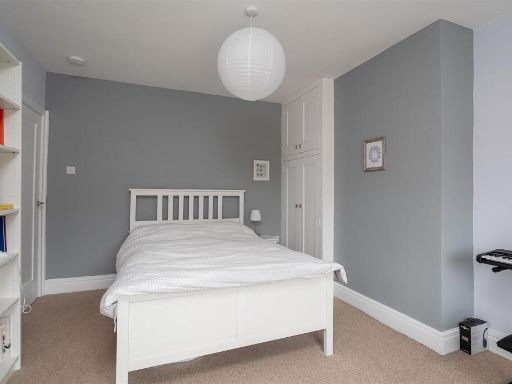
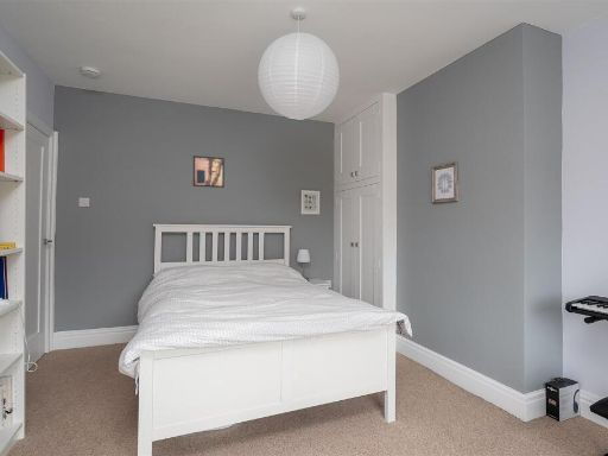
+ wall art (208, 171)
